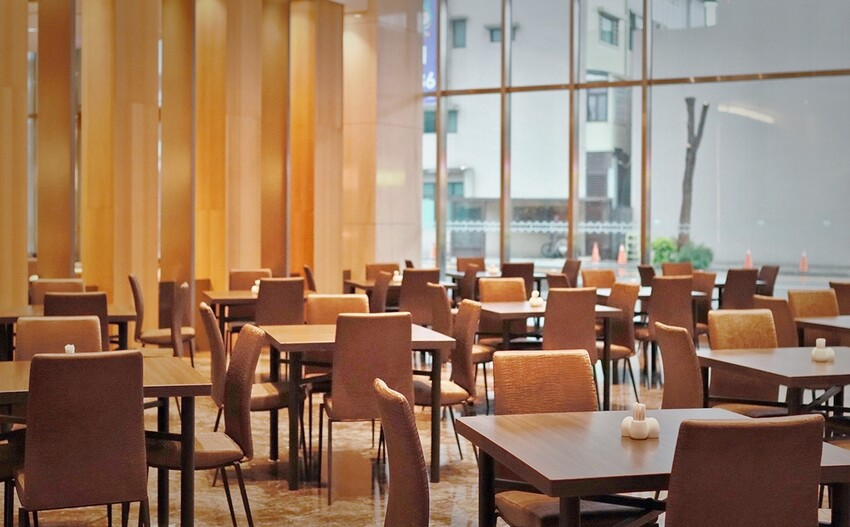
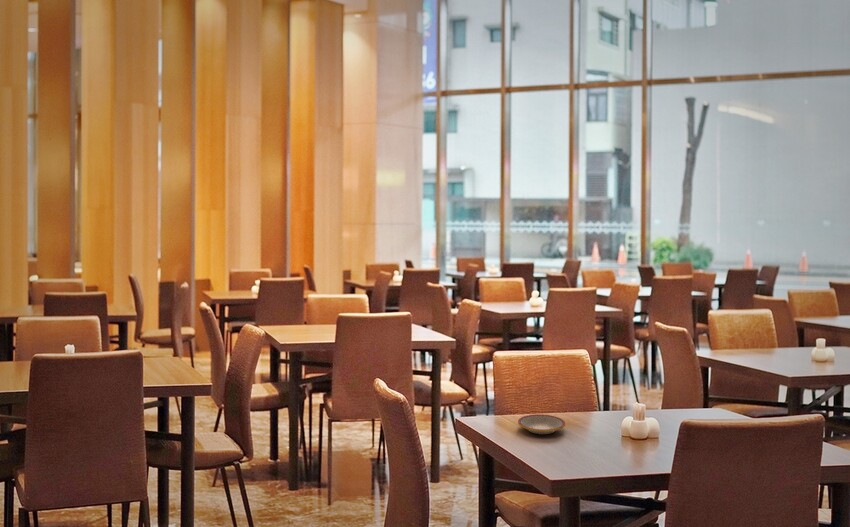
+ plate (541, 425)
